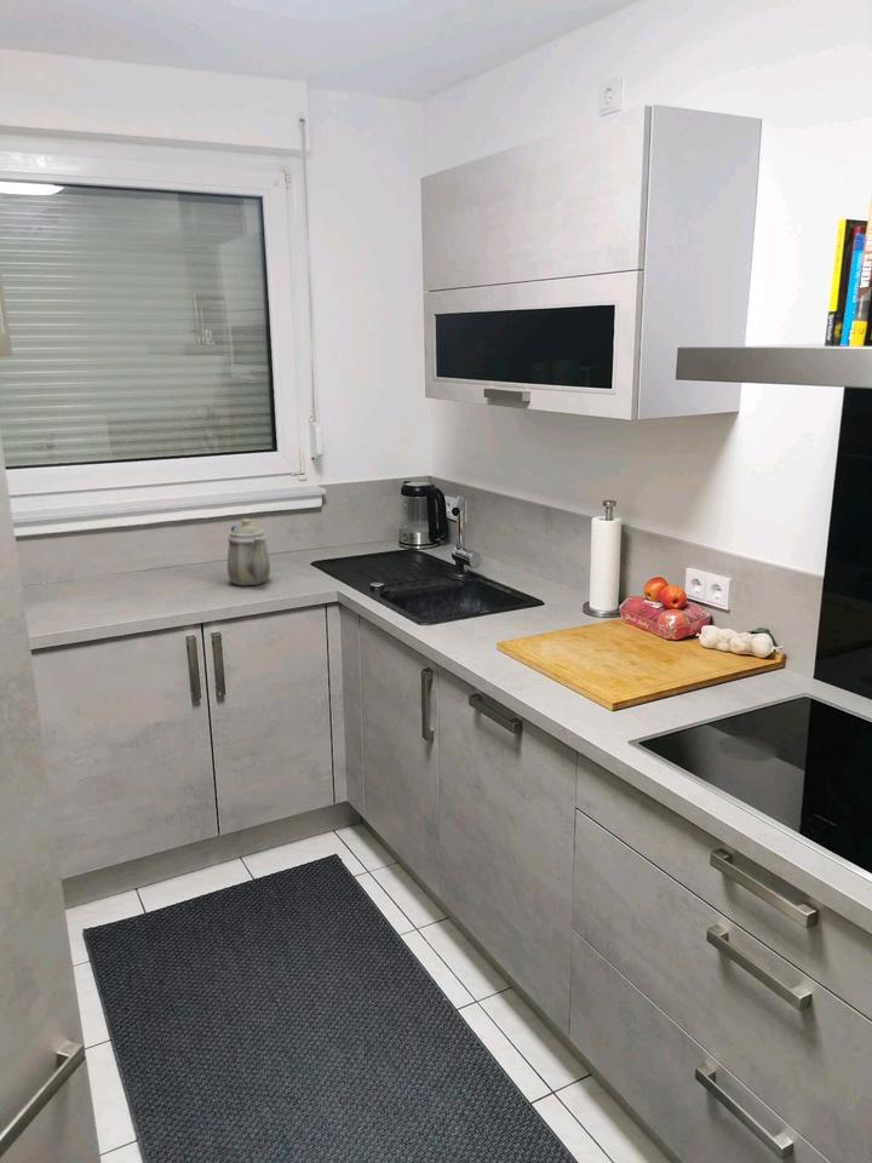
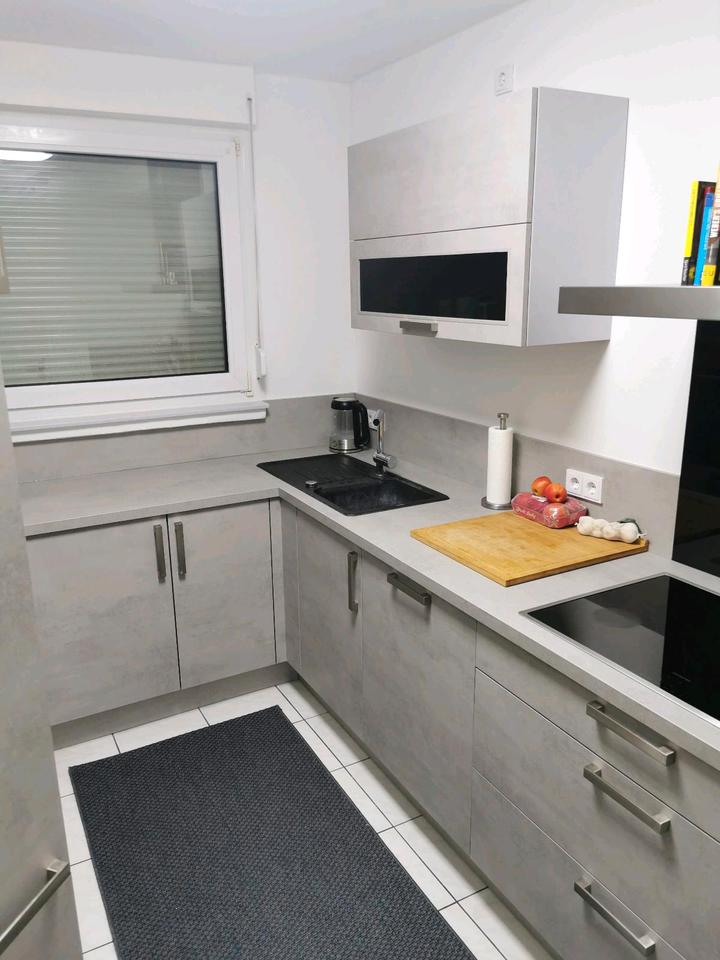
- teapot (247, 550)
